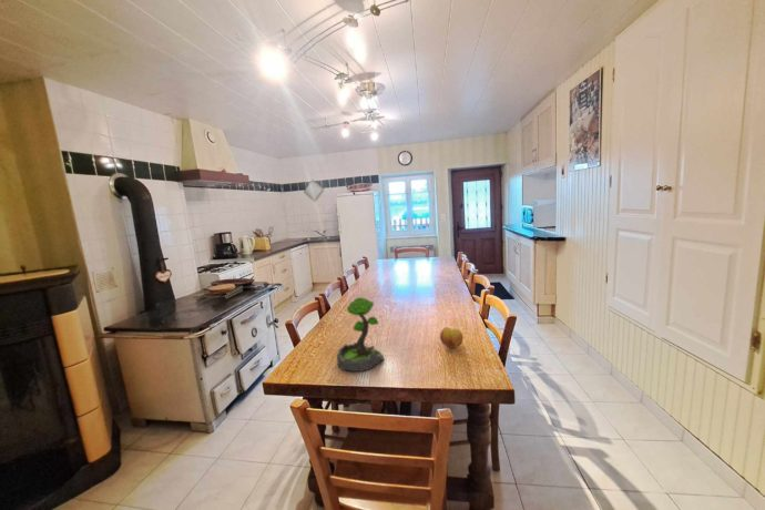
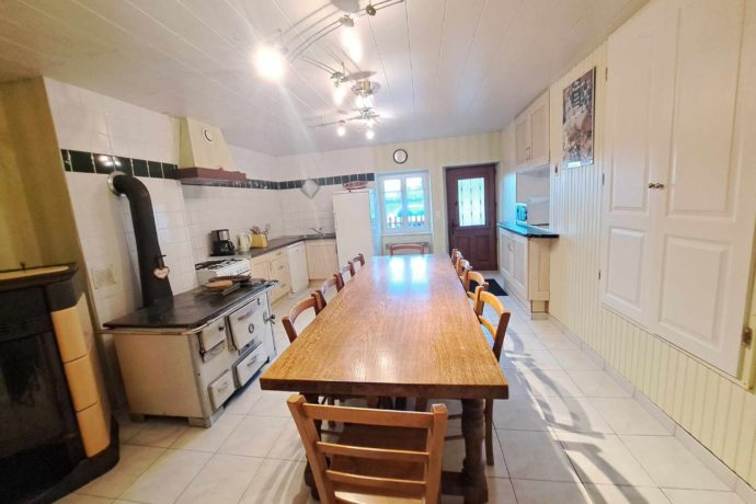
- fruit (451, 337)
- plant (358, 329)
